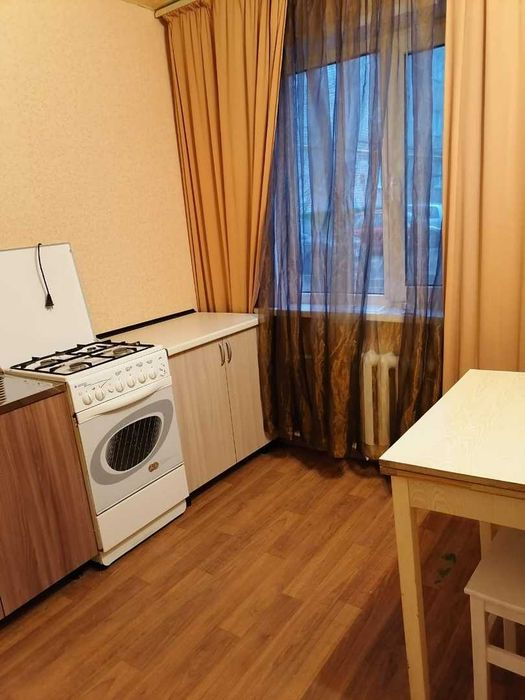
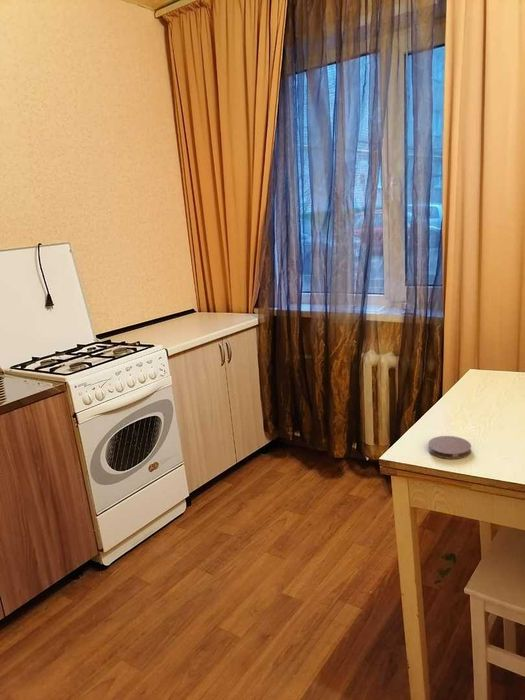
+ coaster (449, 447)
